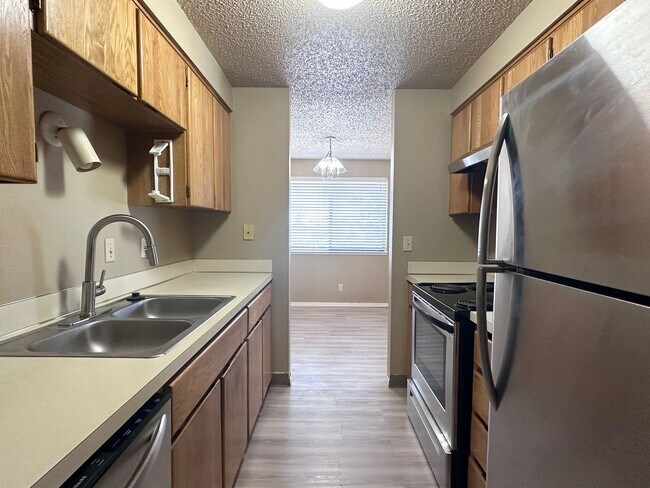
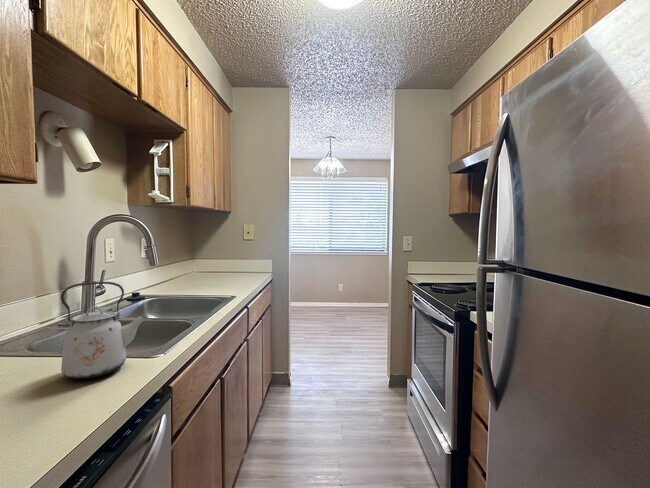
+ kettle (106, 325)
